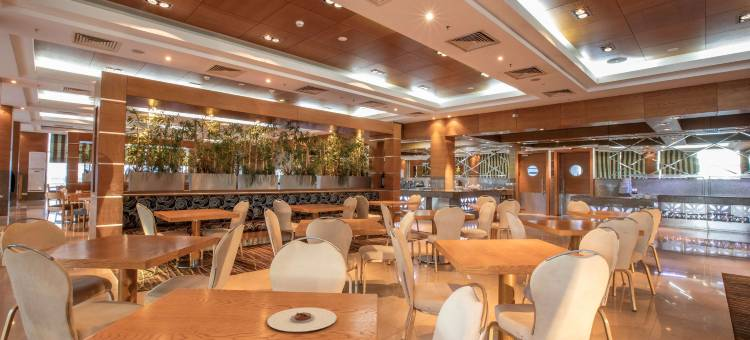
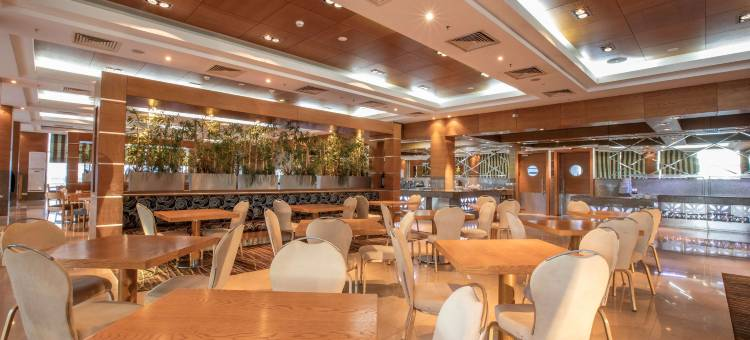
- plate (302, 316)
